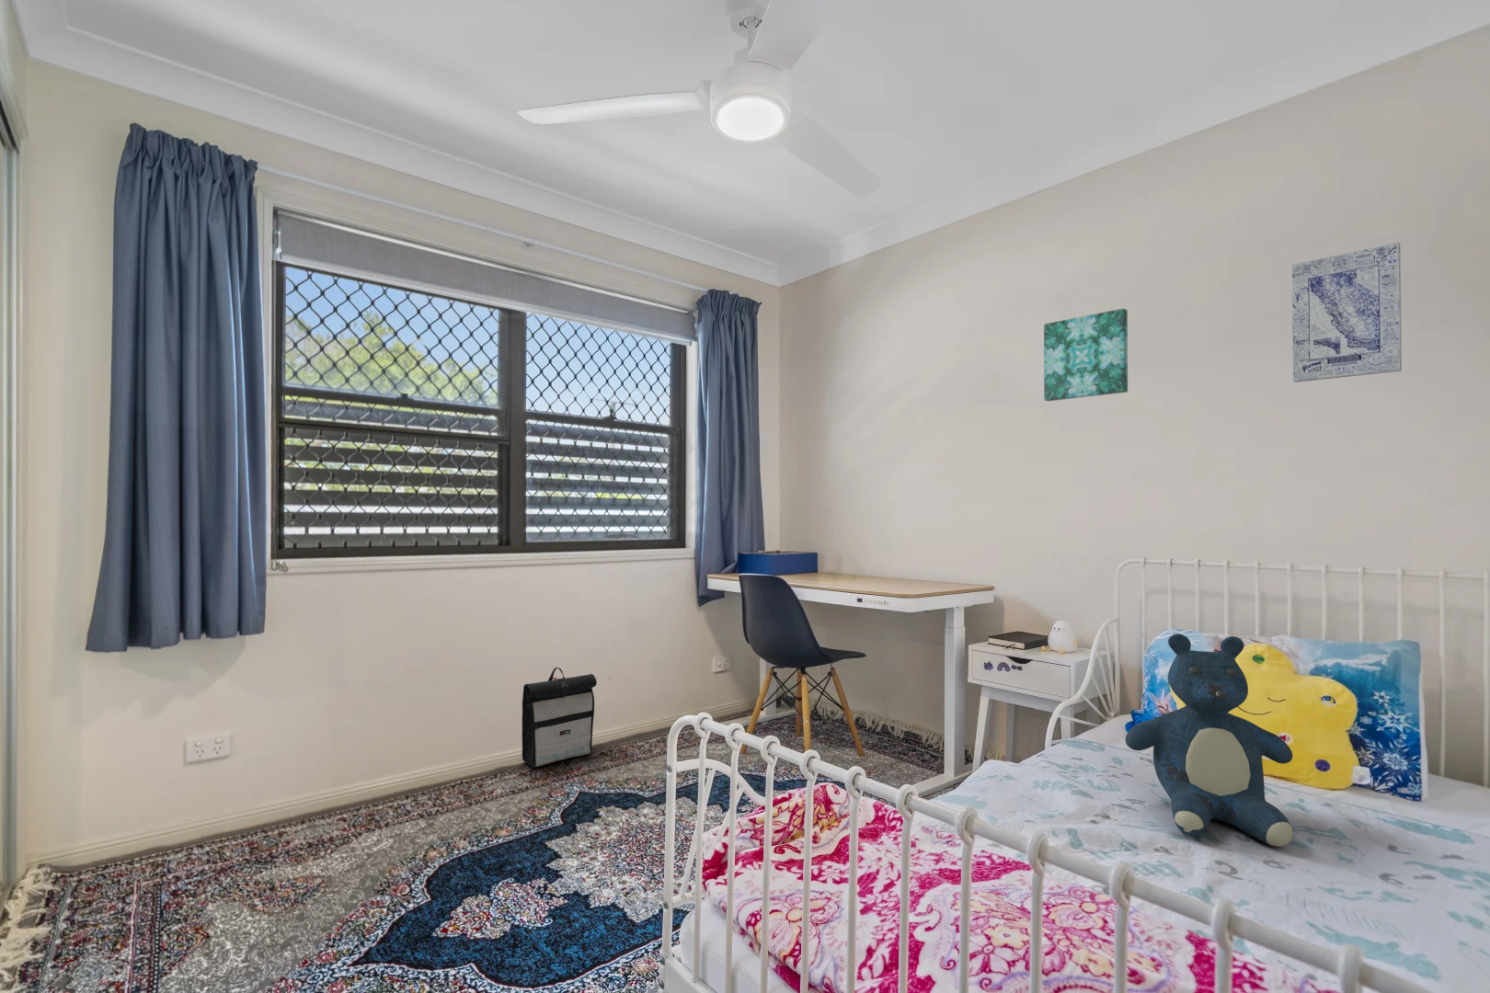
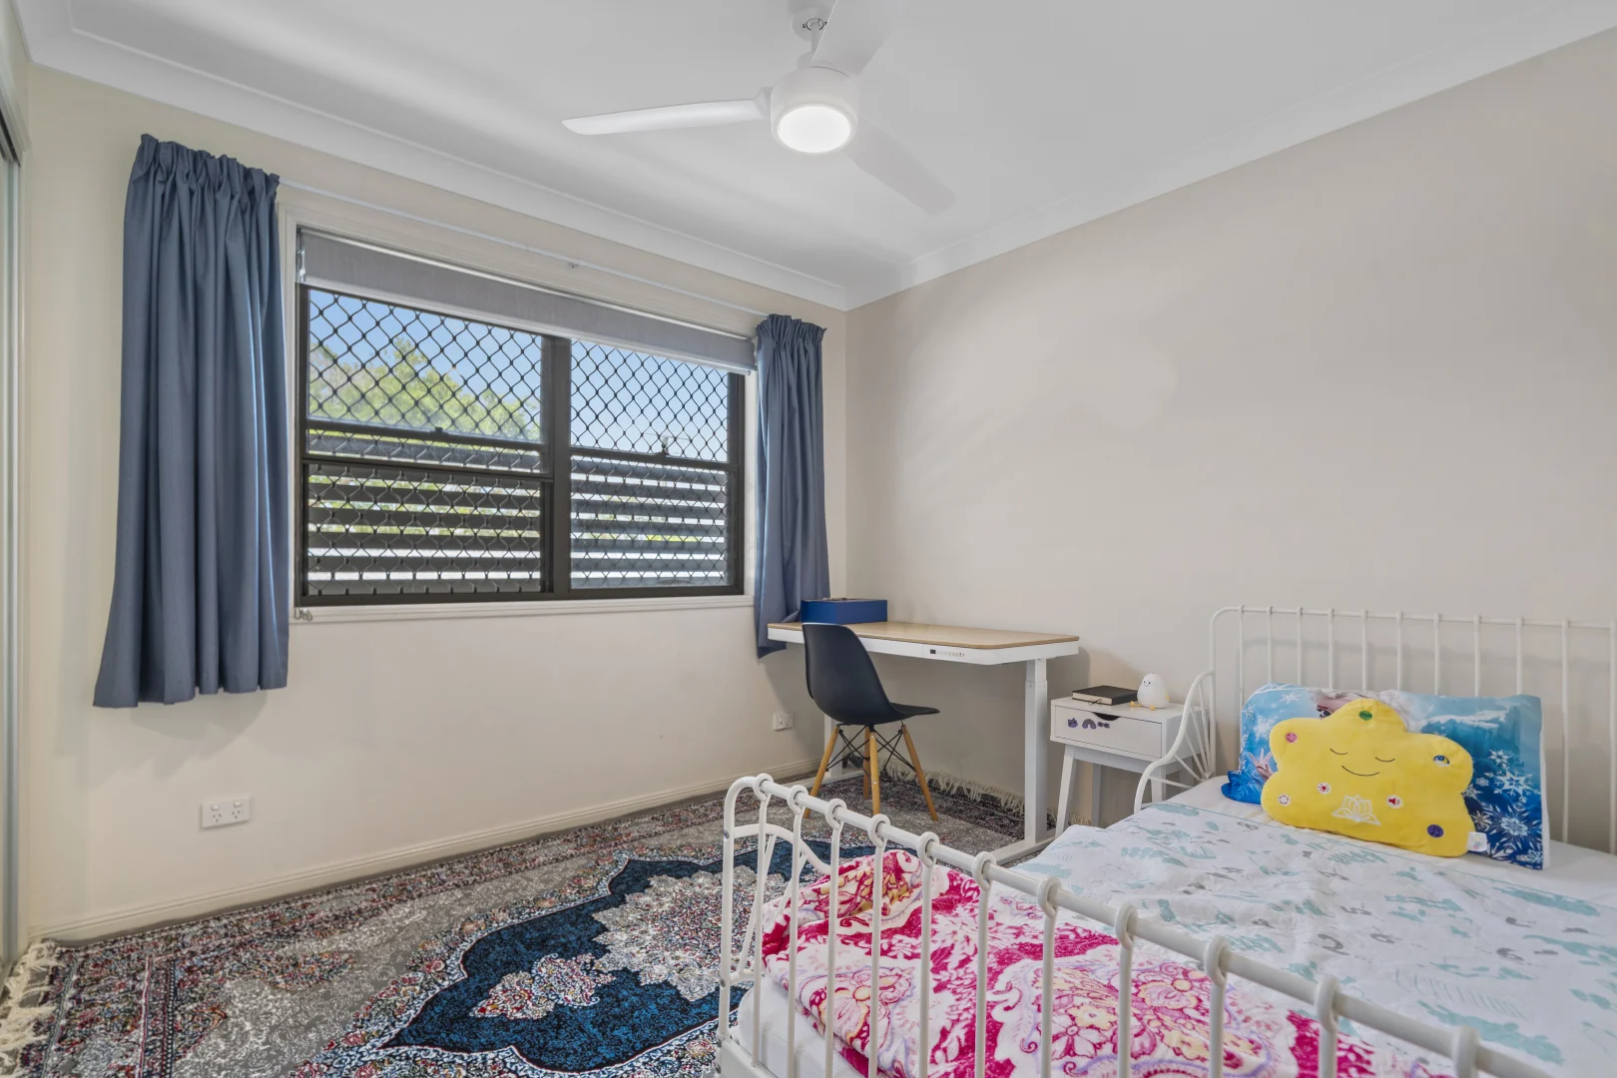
- wall art (1083, 357)
- teddy bear (1214, 730)
- backpack (558, 714)
- wall art (1344, 316)
